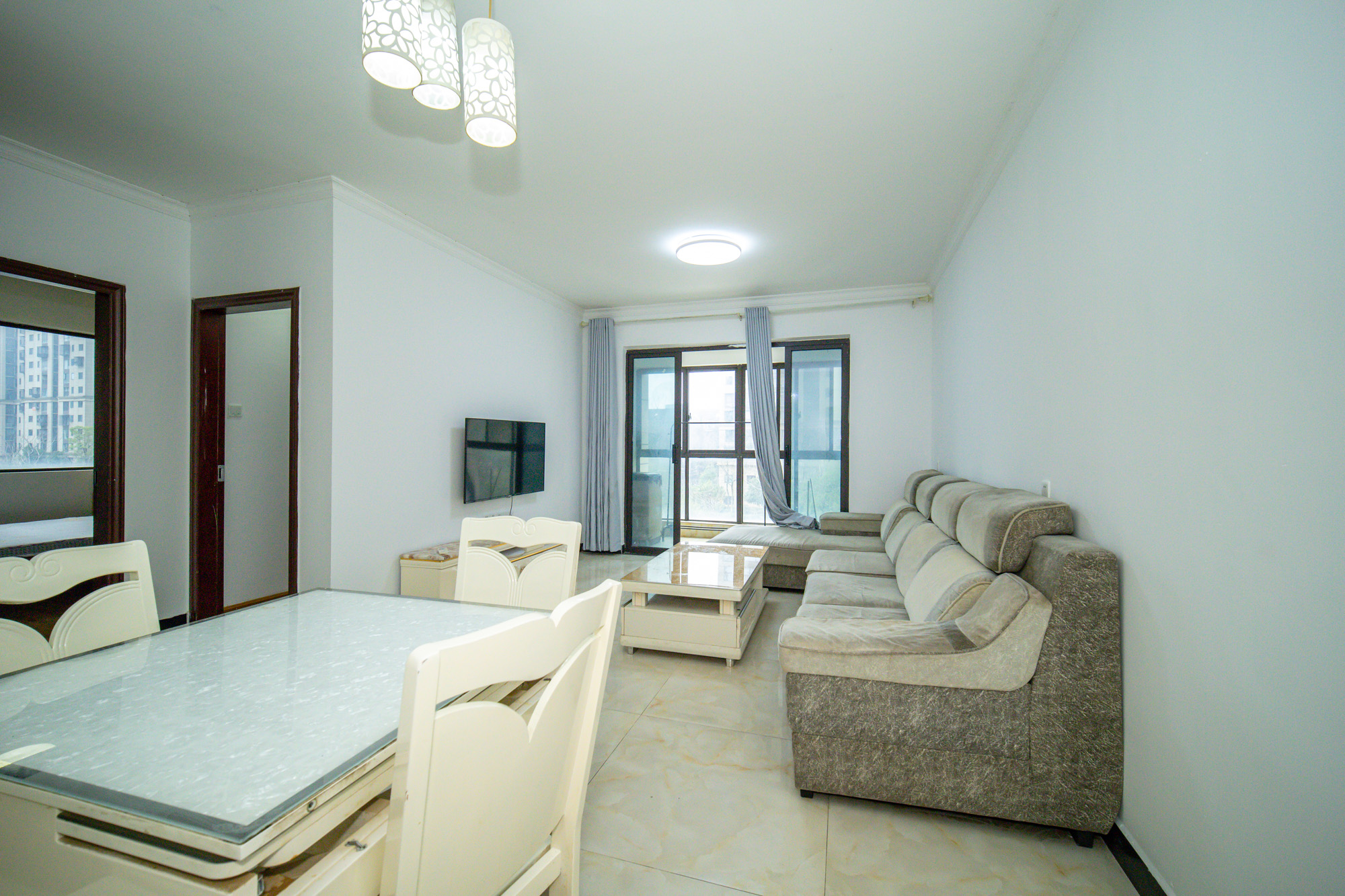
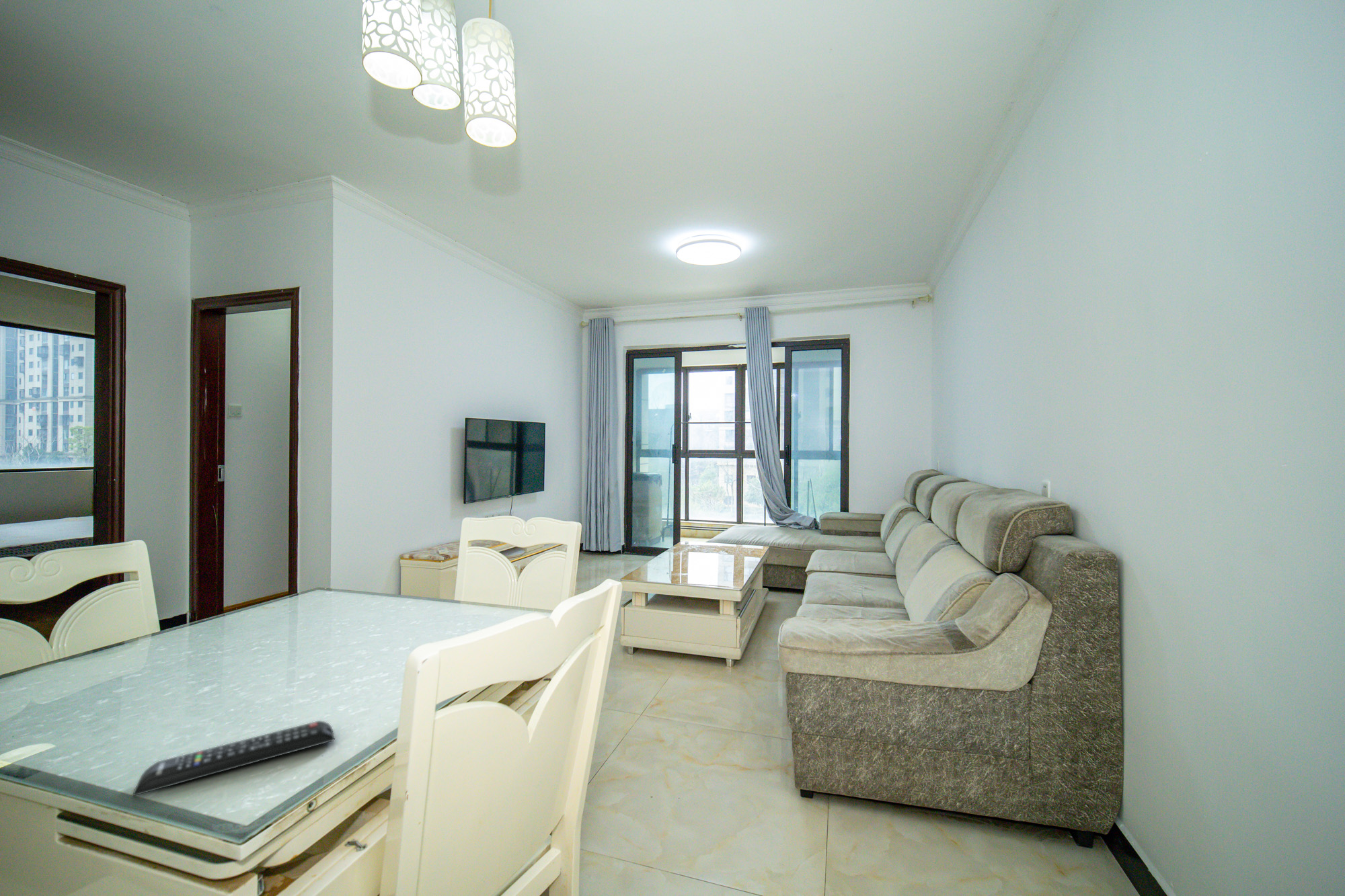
+ remote control (243, 754)
